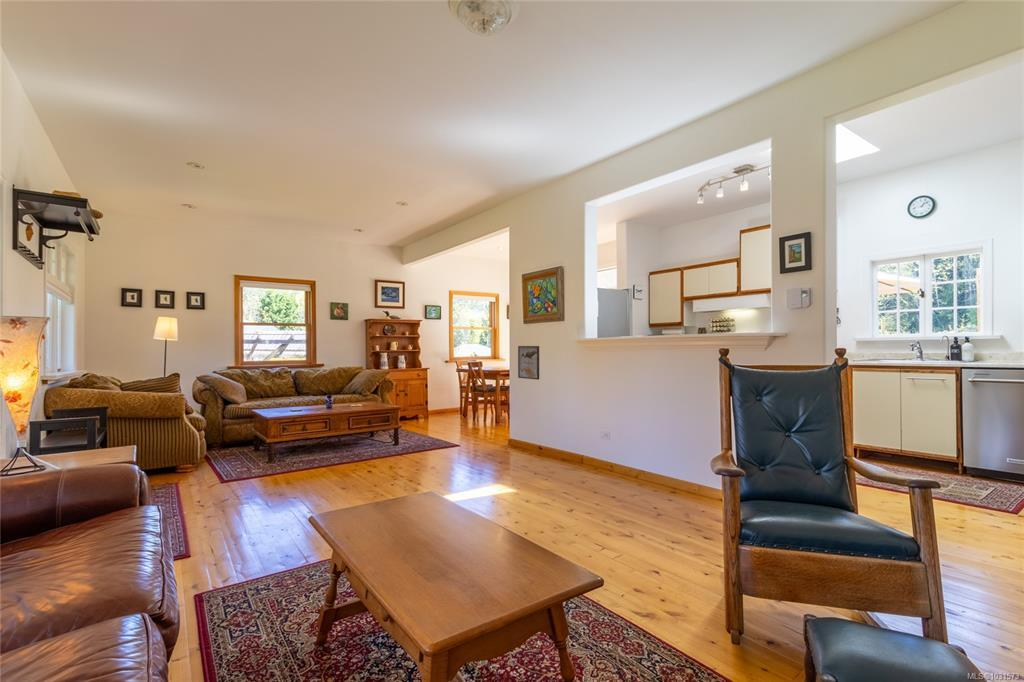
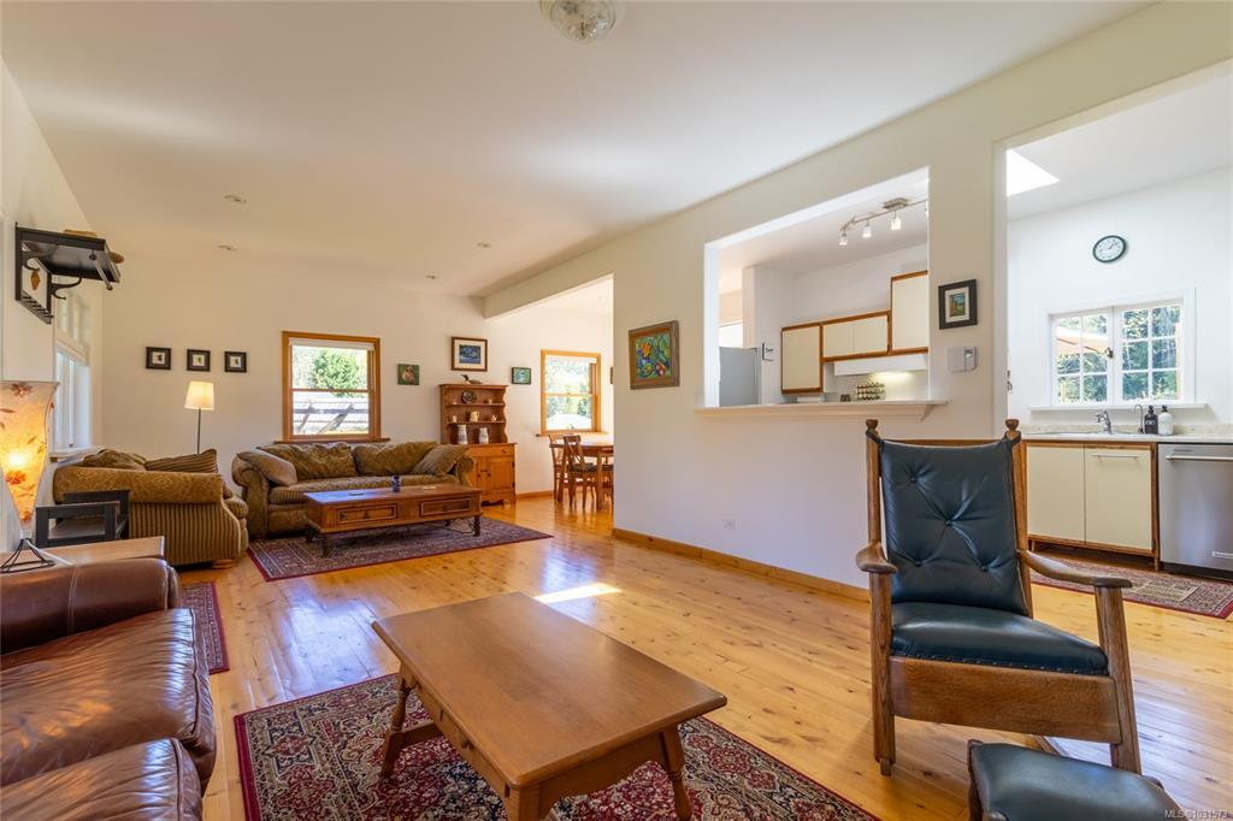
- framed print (528, 362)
